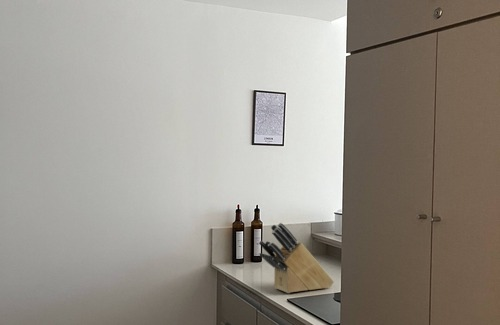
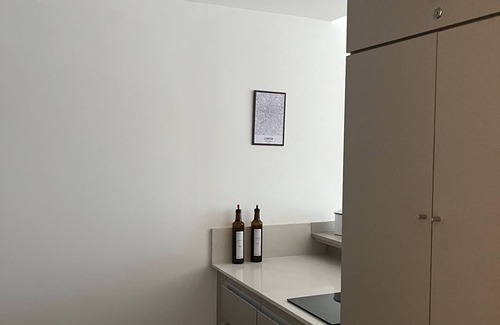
- knife block (296, 255)
